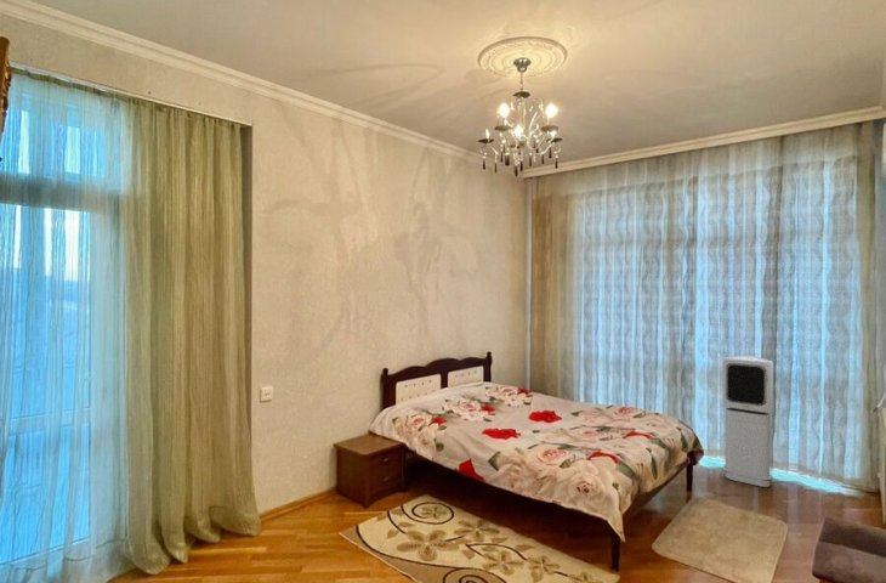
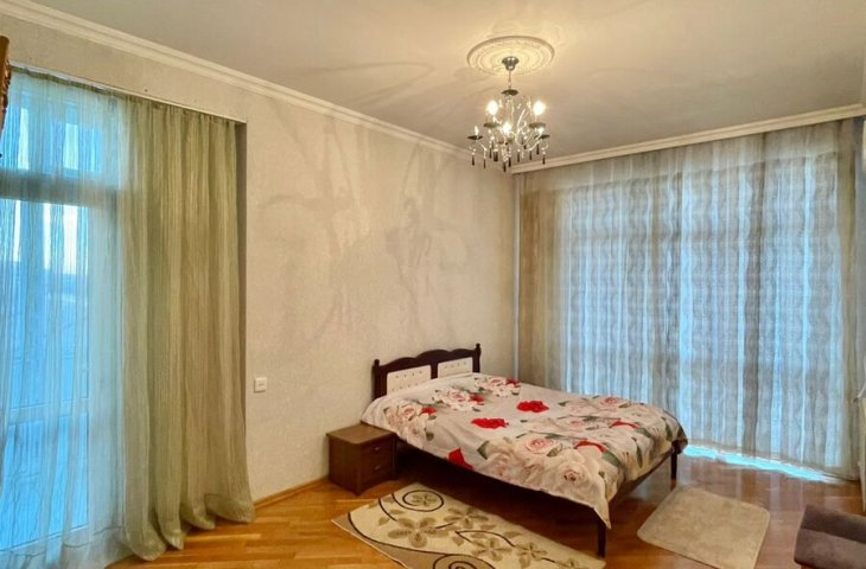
- air purifier (749, 417)
